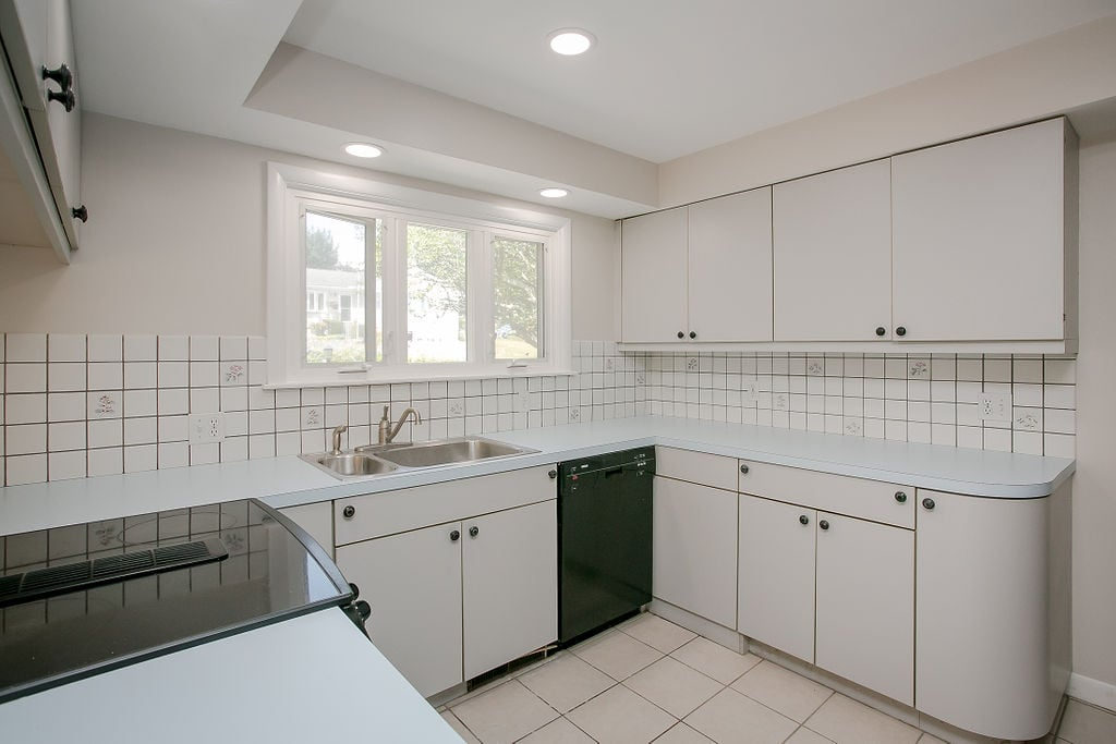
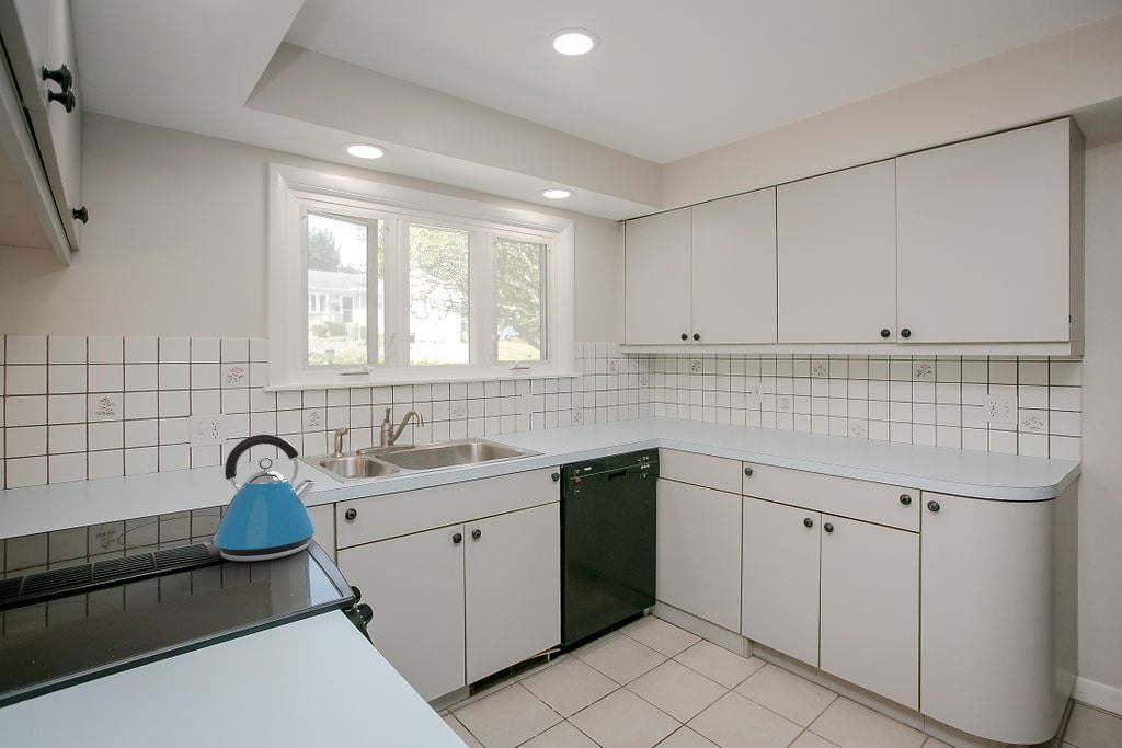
+ kettle (262, 492)
